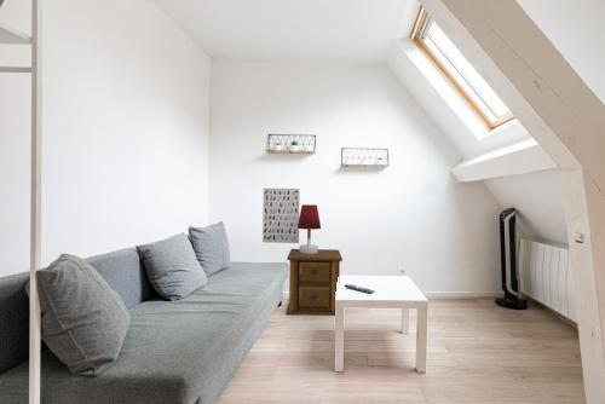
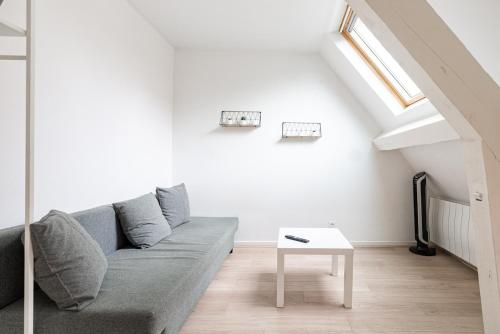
- side table (313, 279)
- table lamp (309, 227)
- wall art (281, 215)
